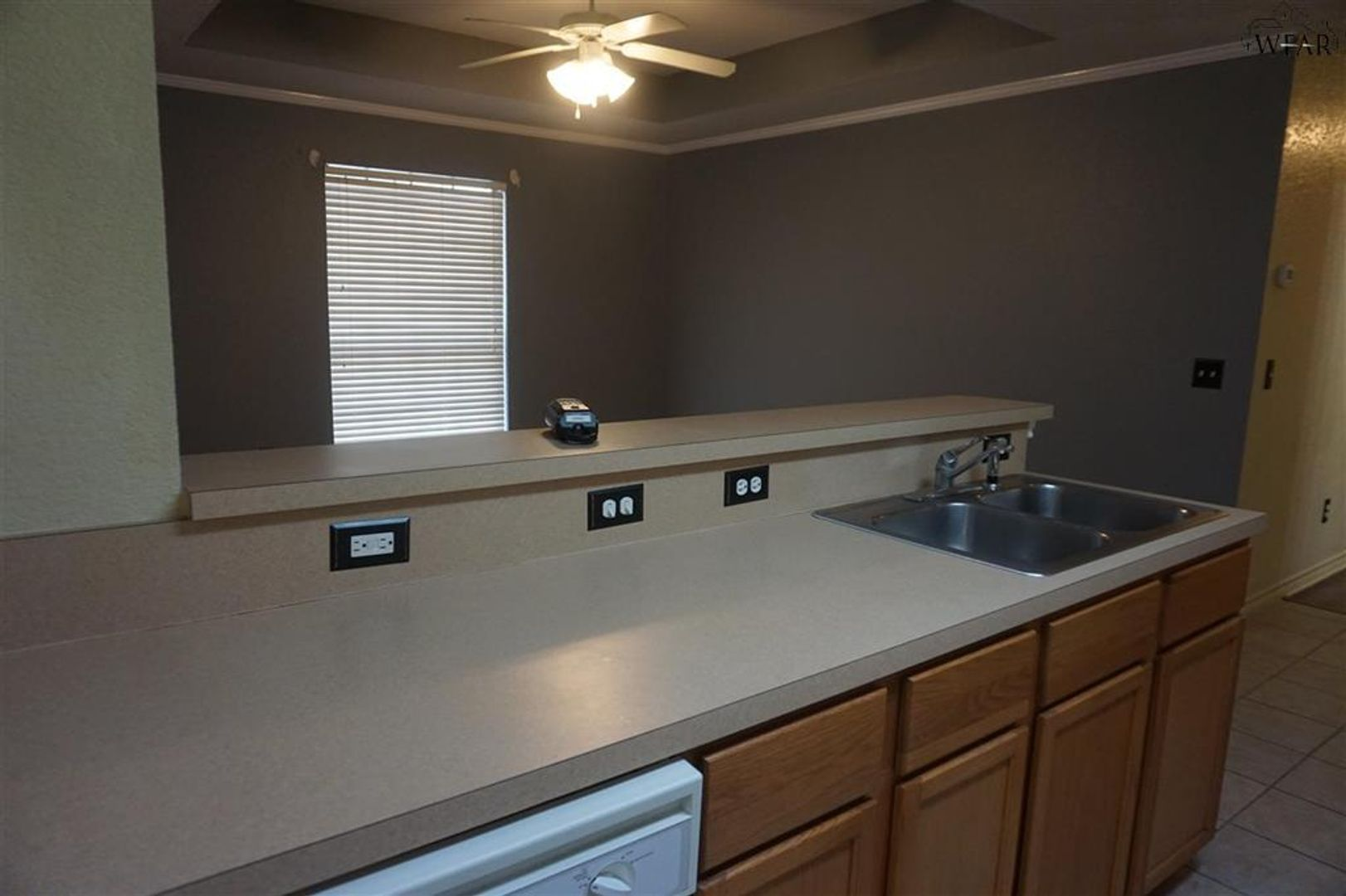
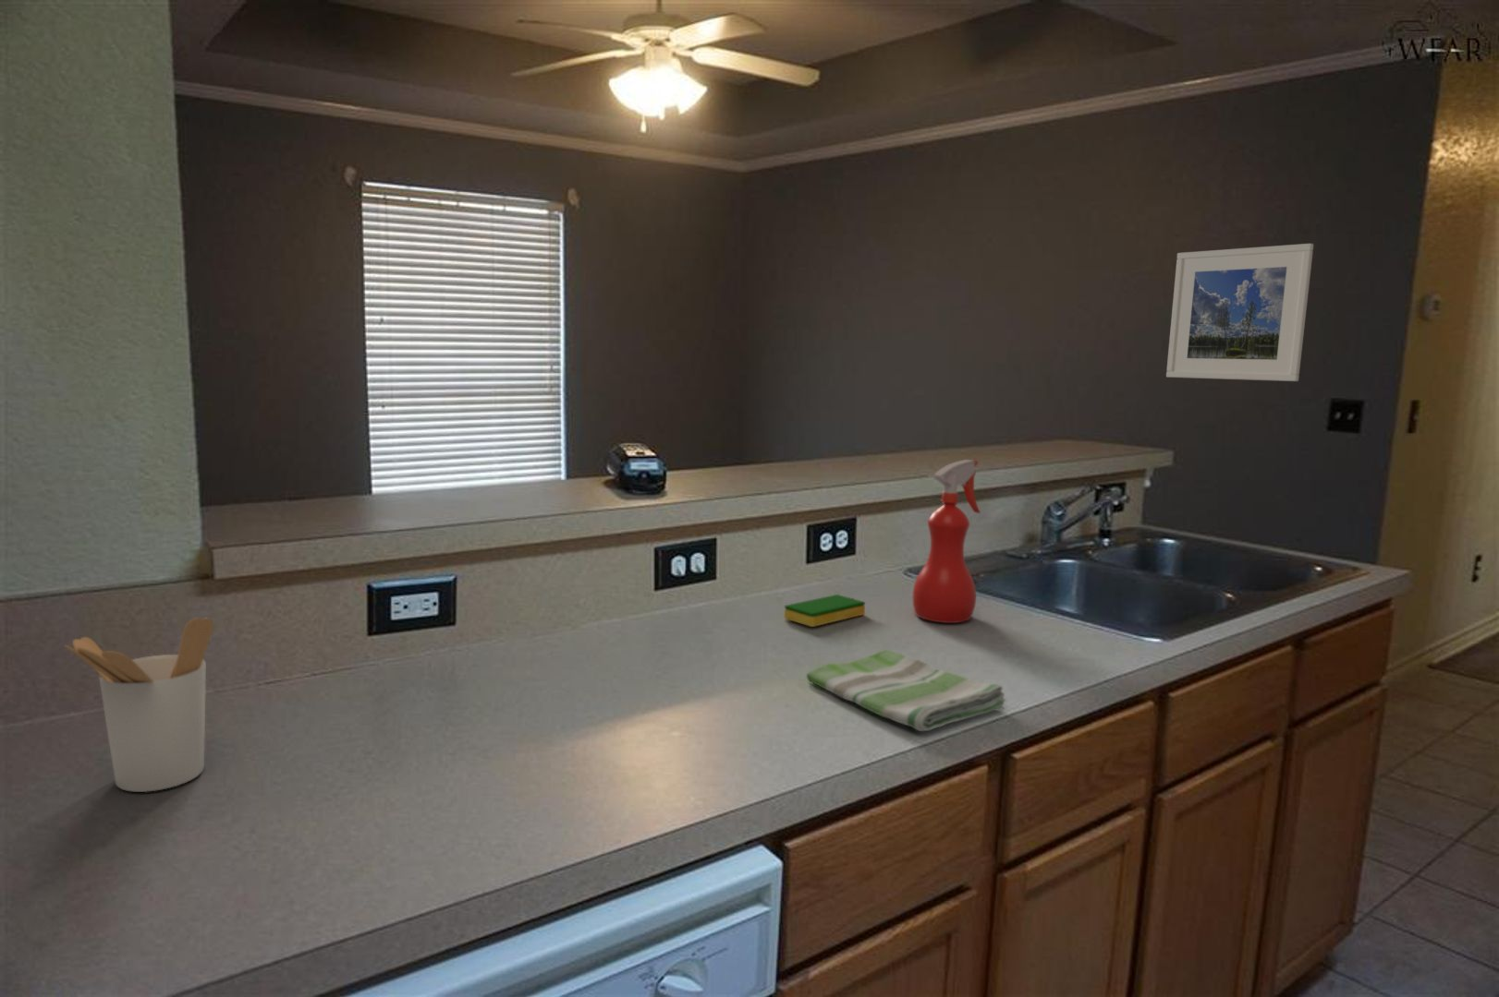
+ utensil holder (139, 704)
+ spray bottle (952, 539)
+ dish sponge (824, 610)
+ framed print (1235, 314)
+ dish towel (903, 683)
